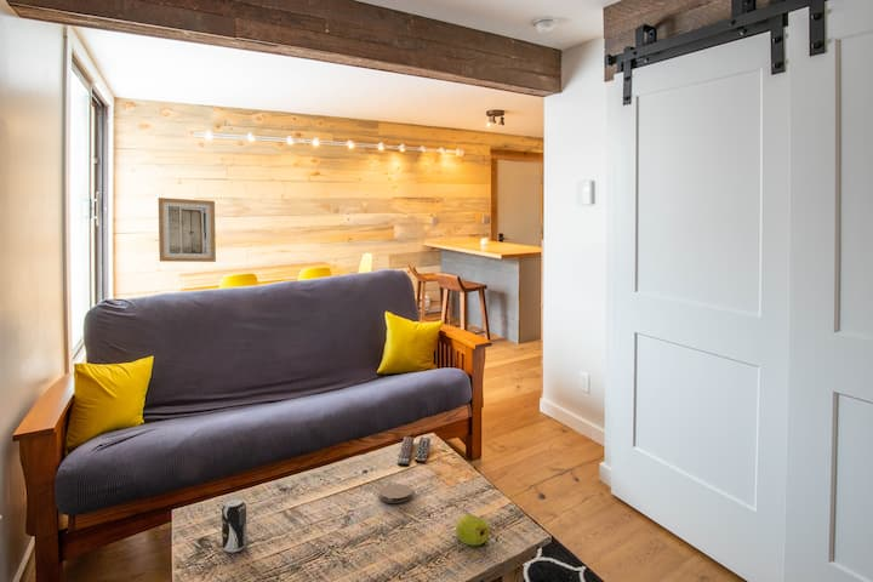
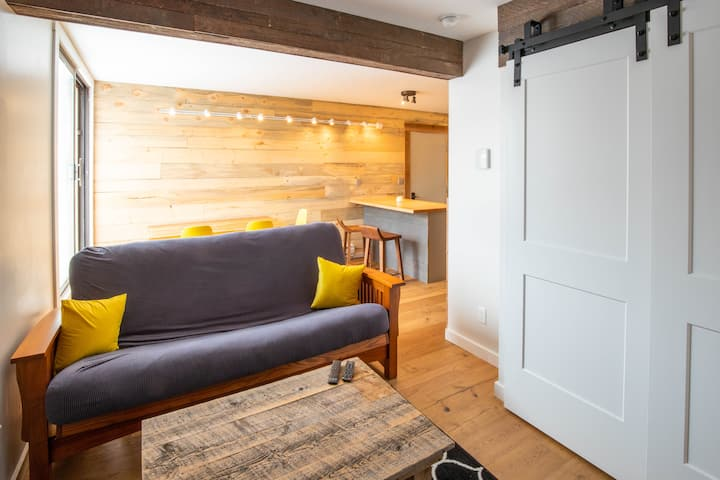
- fruit (472, 526)
- wall art (187, 230)
- coaster (395, 492)
- beverage can (234, 524)
